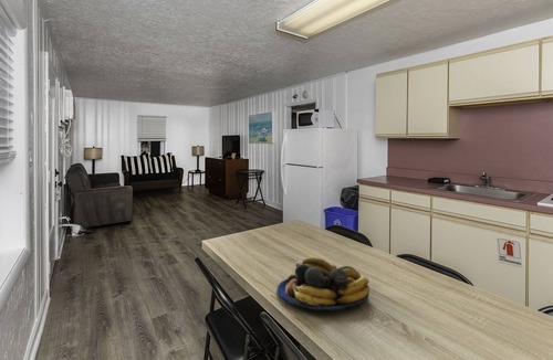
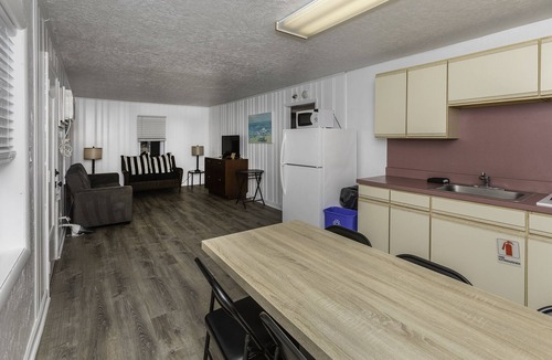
- fruit bowl (321, 275)
